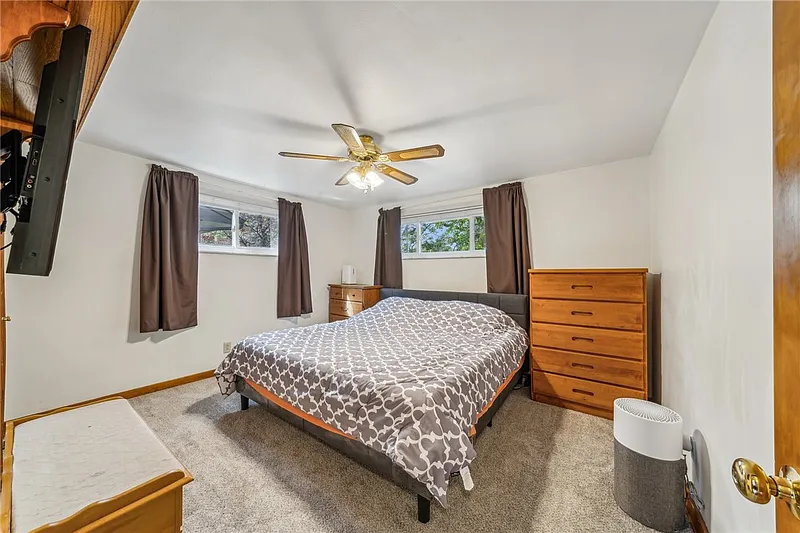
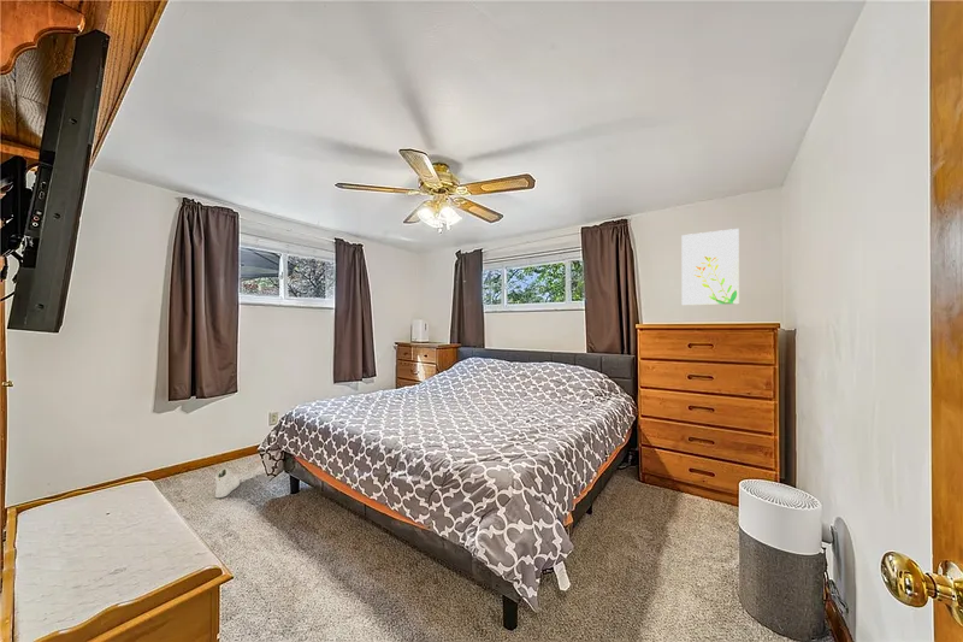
+ wall art (709, 267)
+ sneaker (228, 477)
